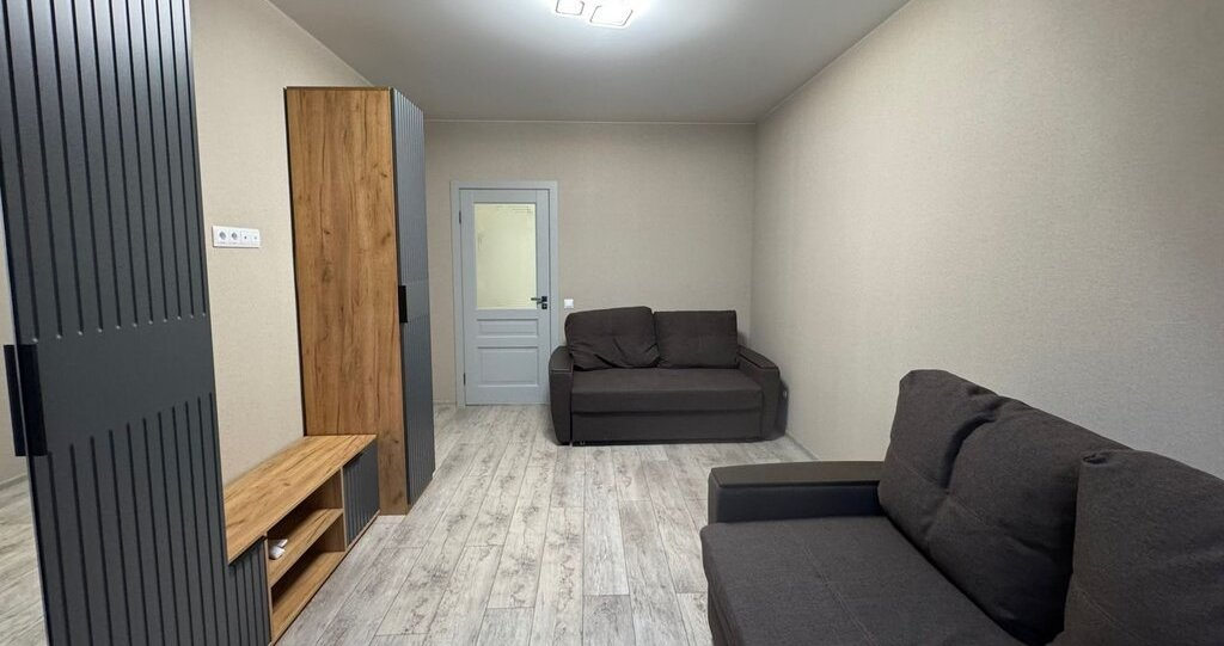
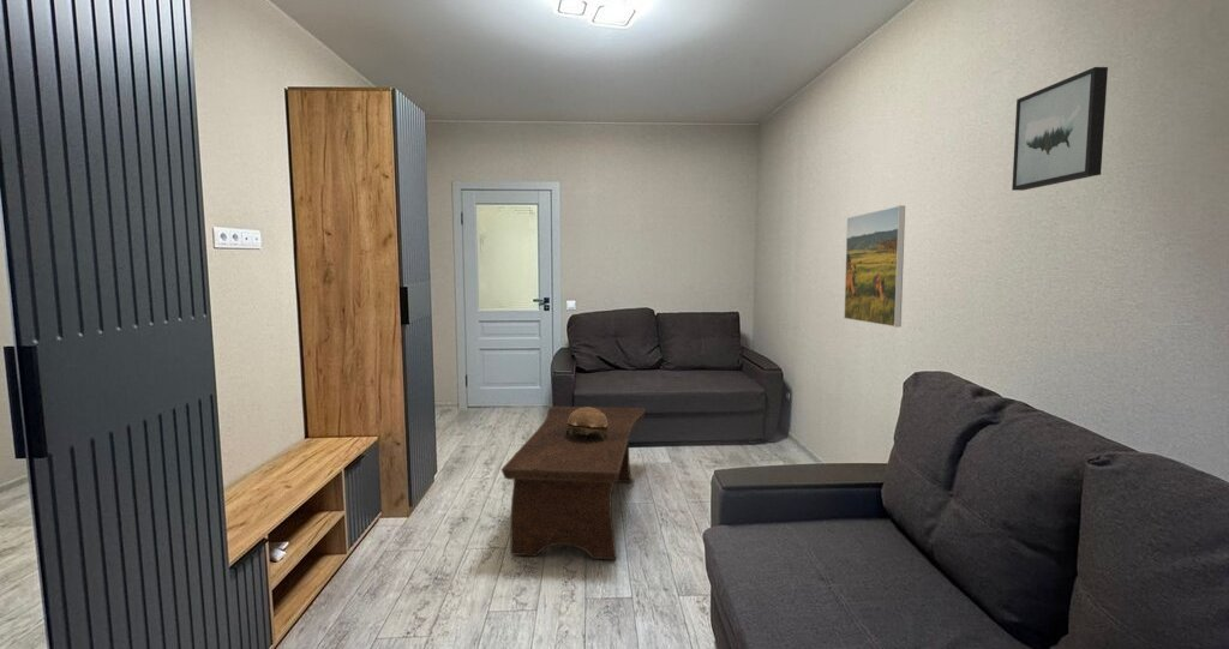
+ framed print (871, 268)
+ wall art (1055, 133)
+ coffee table (582, 471)
+ decorative bowl (587, 421)
